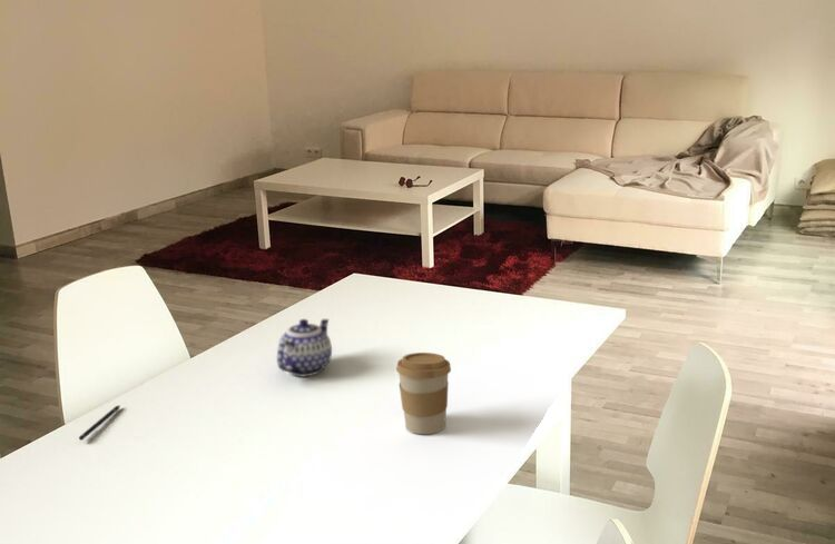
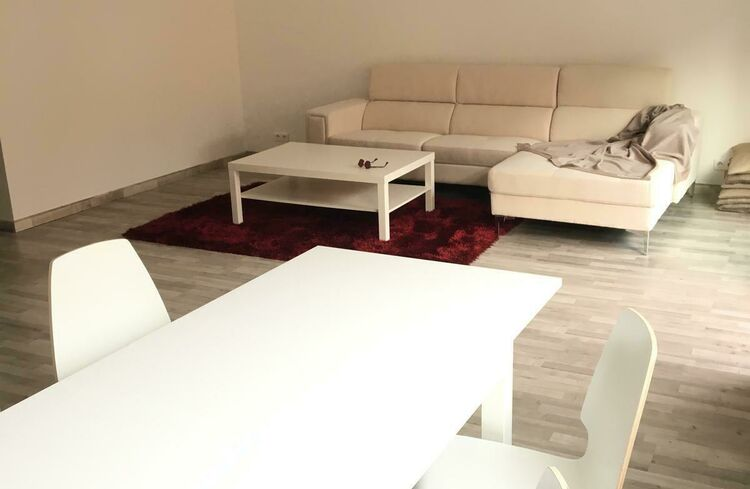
- coffee cup (424, 390)
- pen (100, 421)
- teapot (304, 345)
